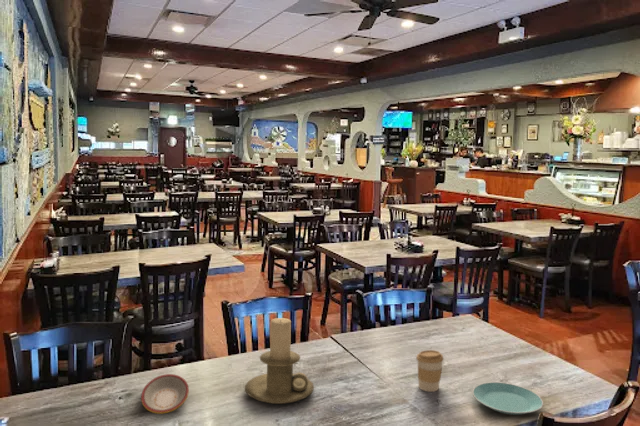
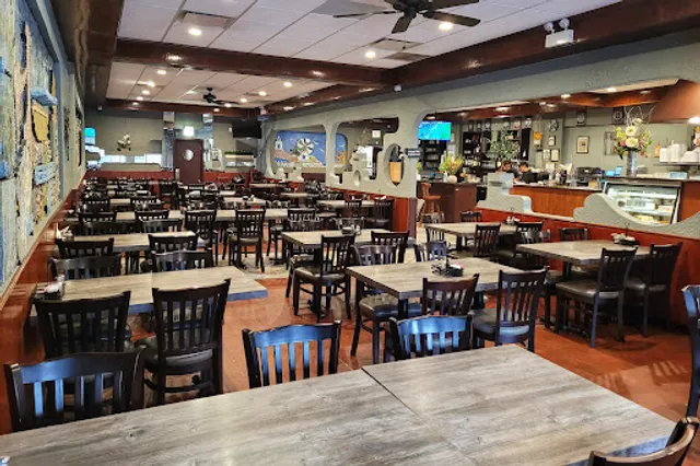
- plate (506, 400)
- coffee cup (429, 369)
- plate (165, 395)
- candle holder (280, 355)
